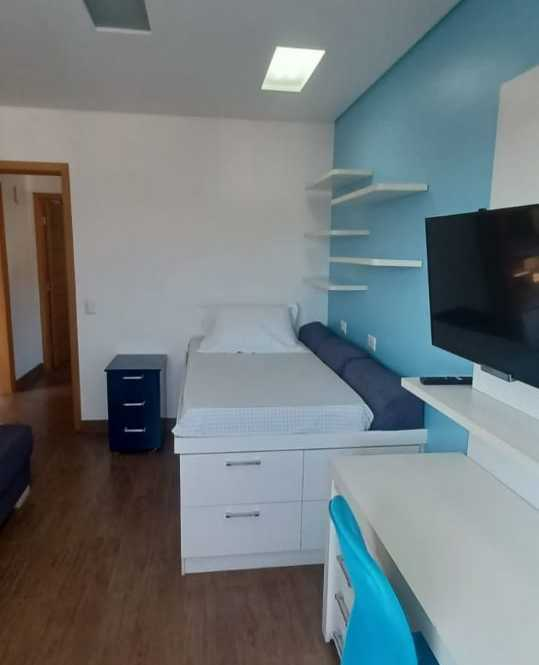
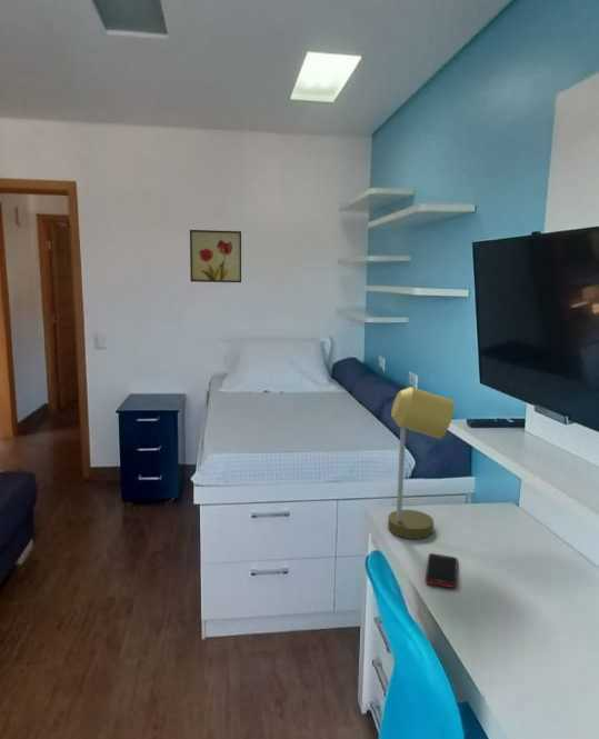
+ desk lamp (403, 459)
+ wall art (216, 256)
+ cell phone (441, 569)
